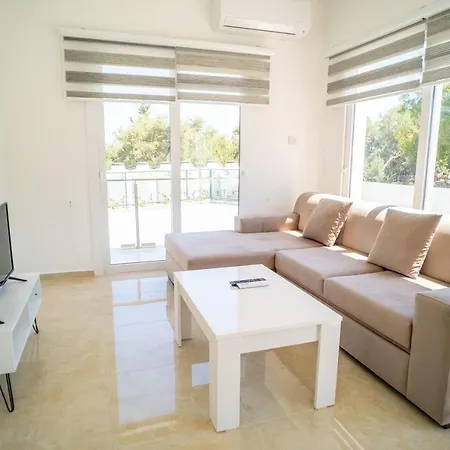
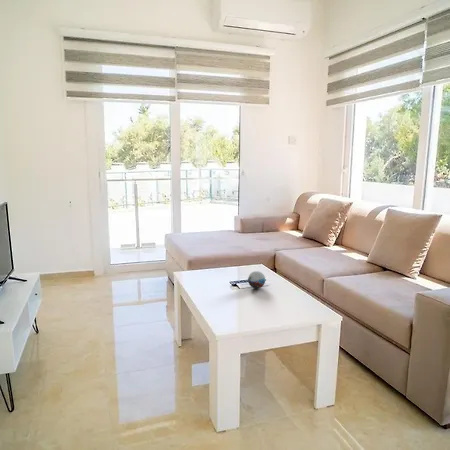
+ decorative orb (256, 279)
